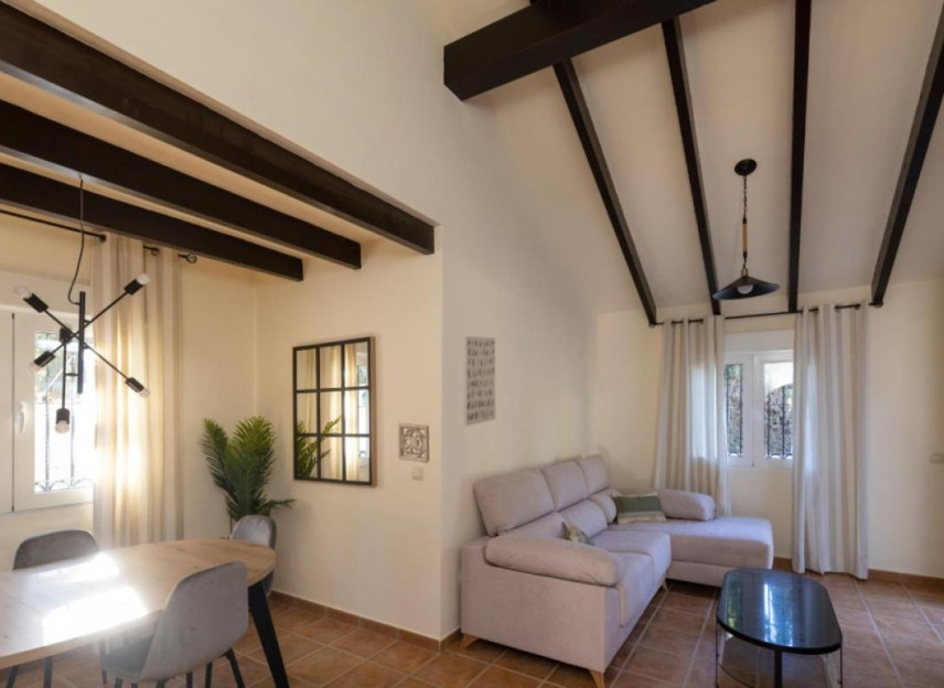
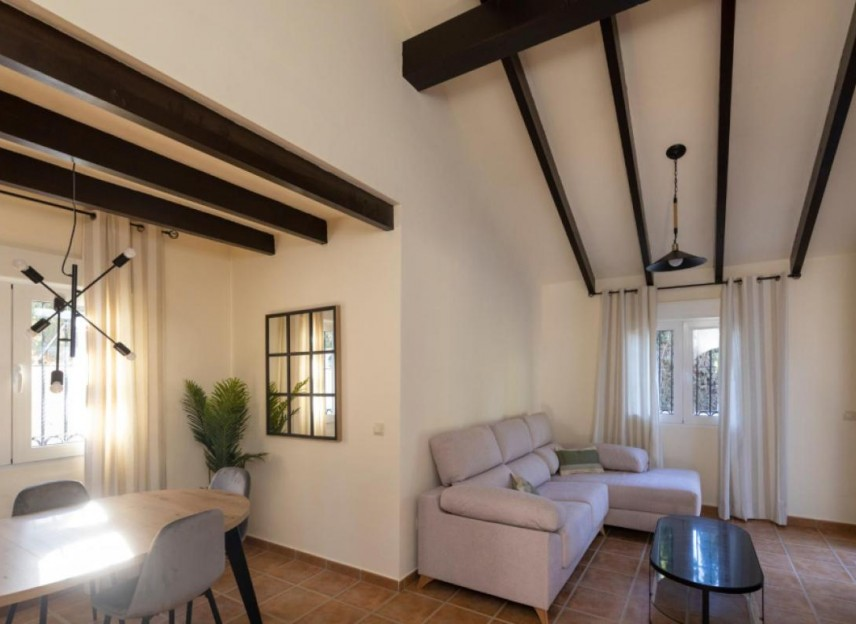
- wall art (480, 379)
- wall ornament (414, 442)
